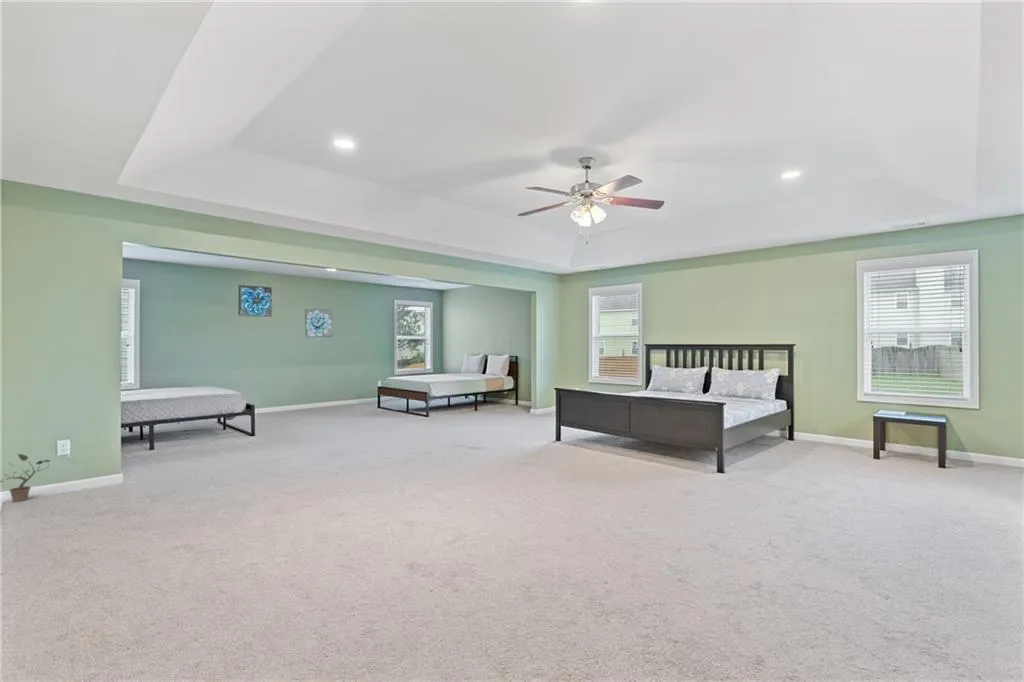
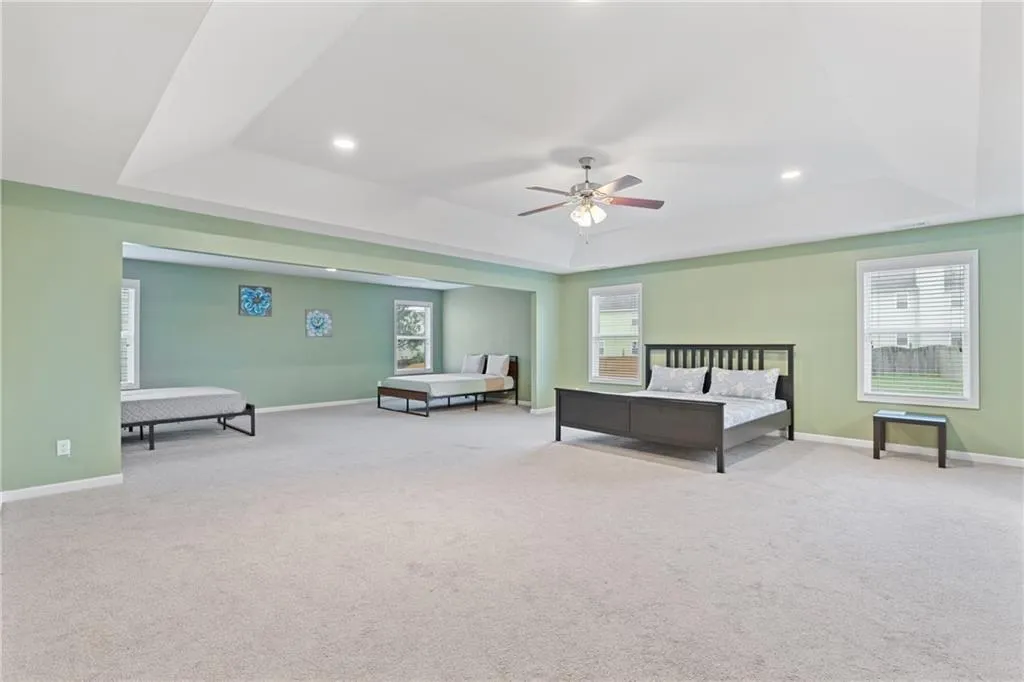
- potted plant (25, 476)
